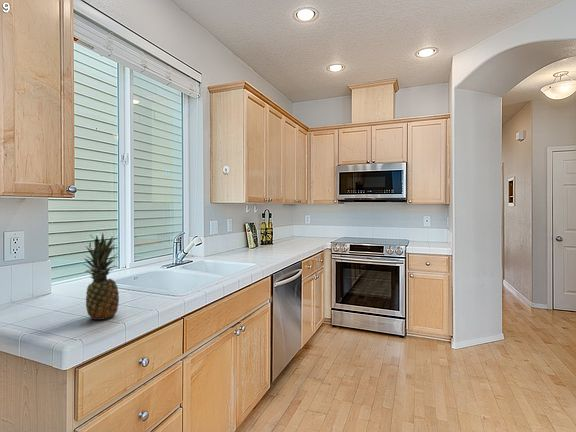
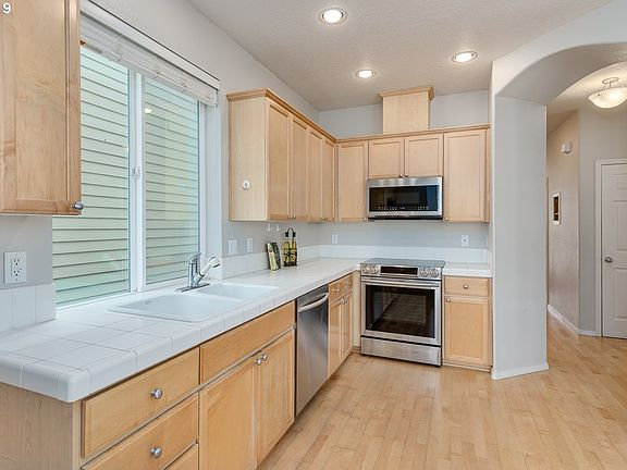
- fruit (101, 274)
